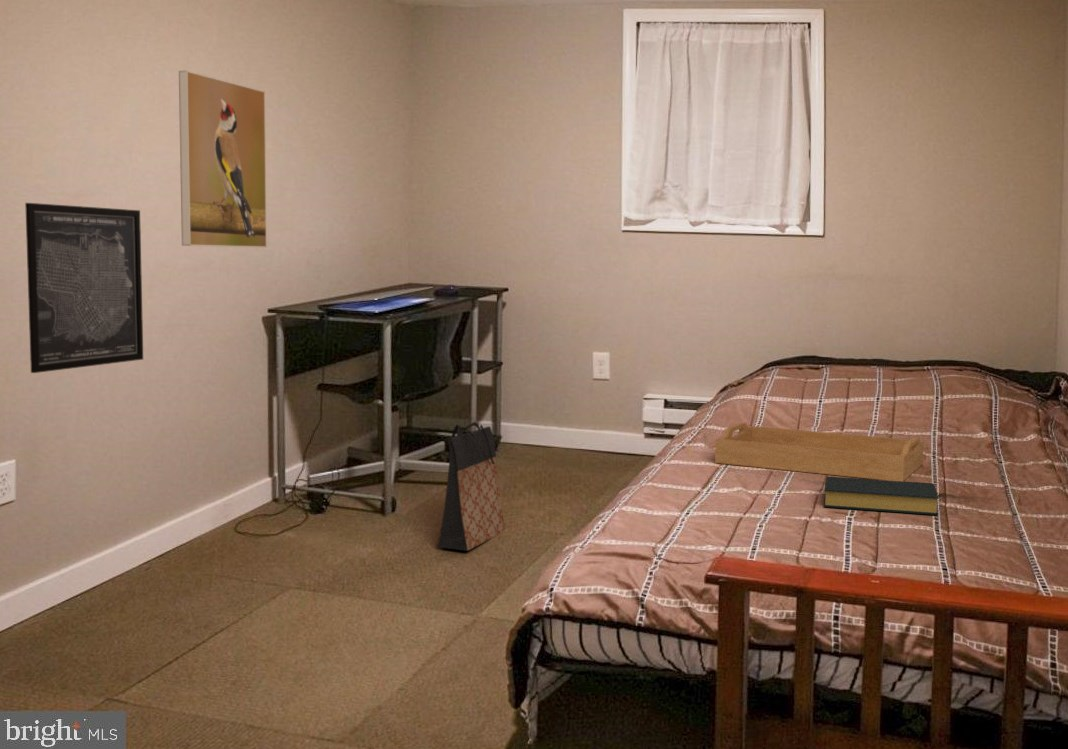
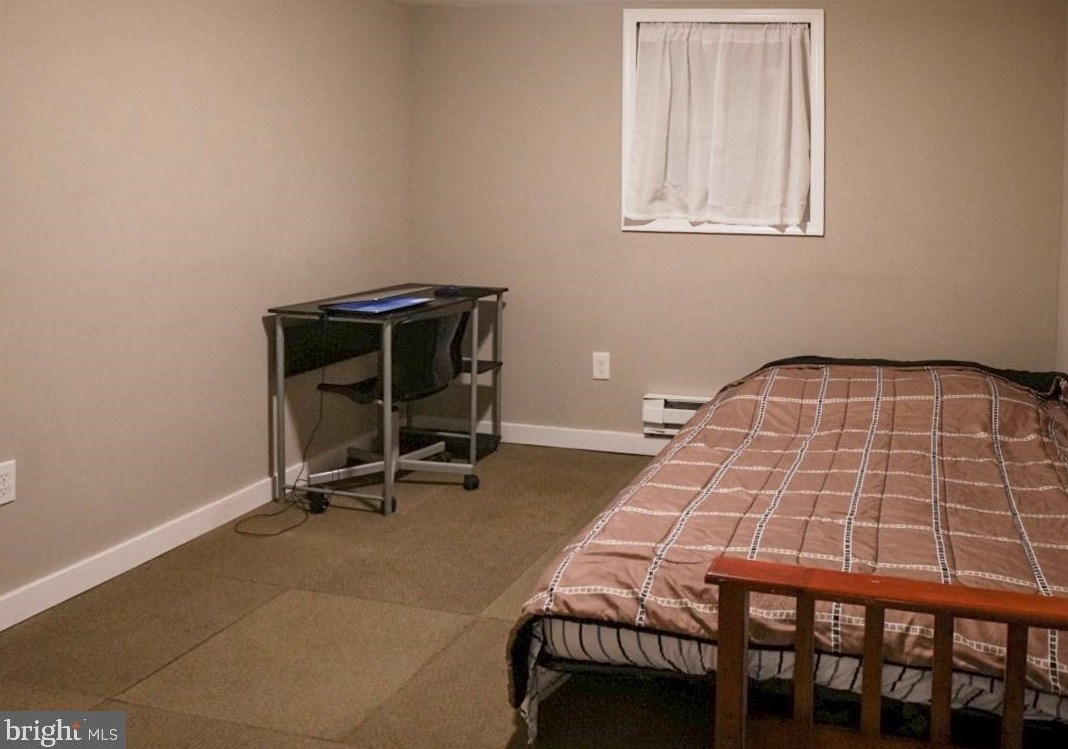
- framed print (225, 164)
- serving tray (820, 448)
- hardback book (879, 494)
- bag (470, 481)
- wall art (88, 286)
